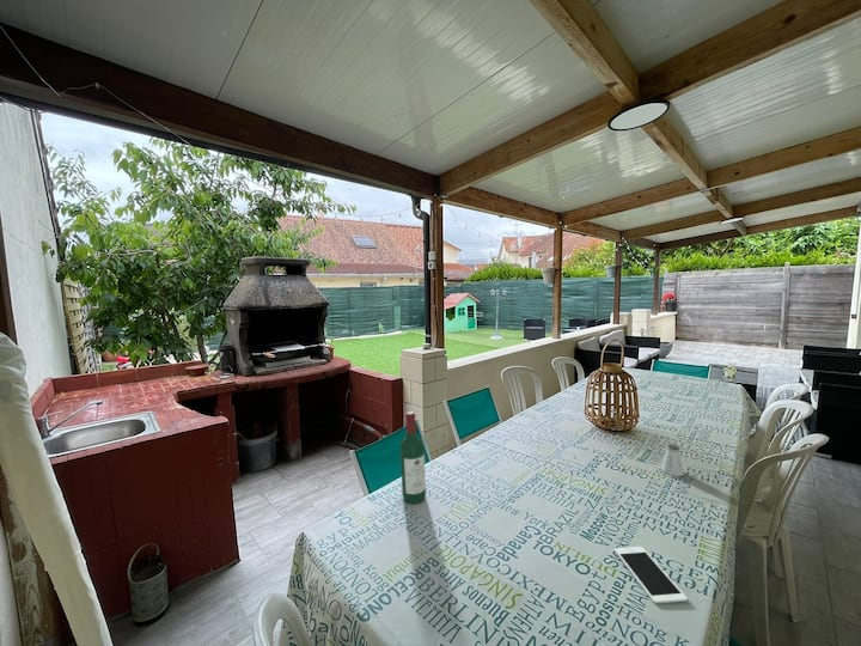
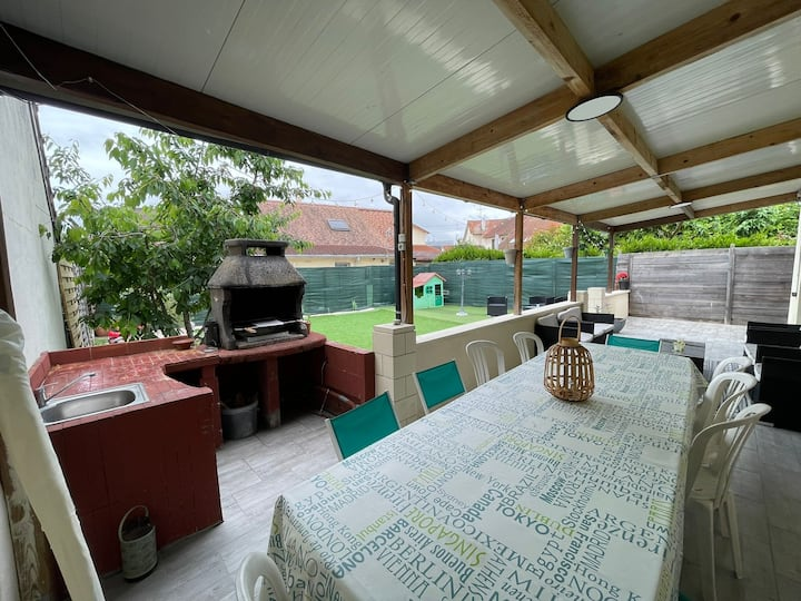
- wine bottle (411, 455)
- saltshaker (672, 458)
- cell phone (647, 572)
